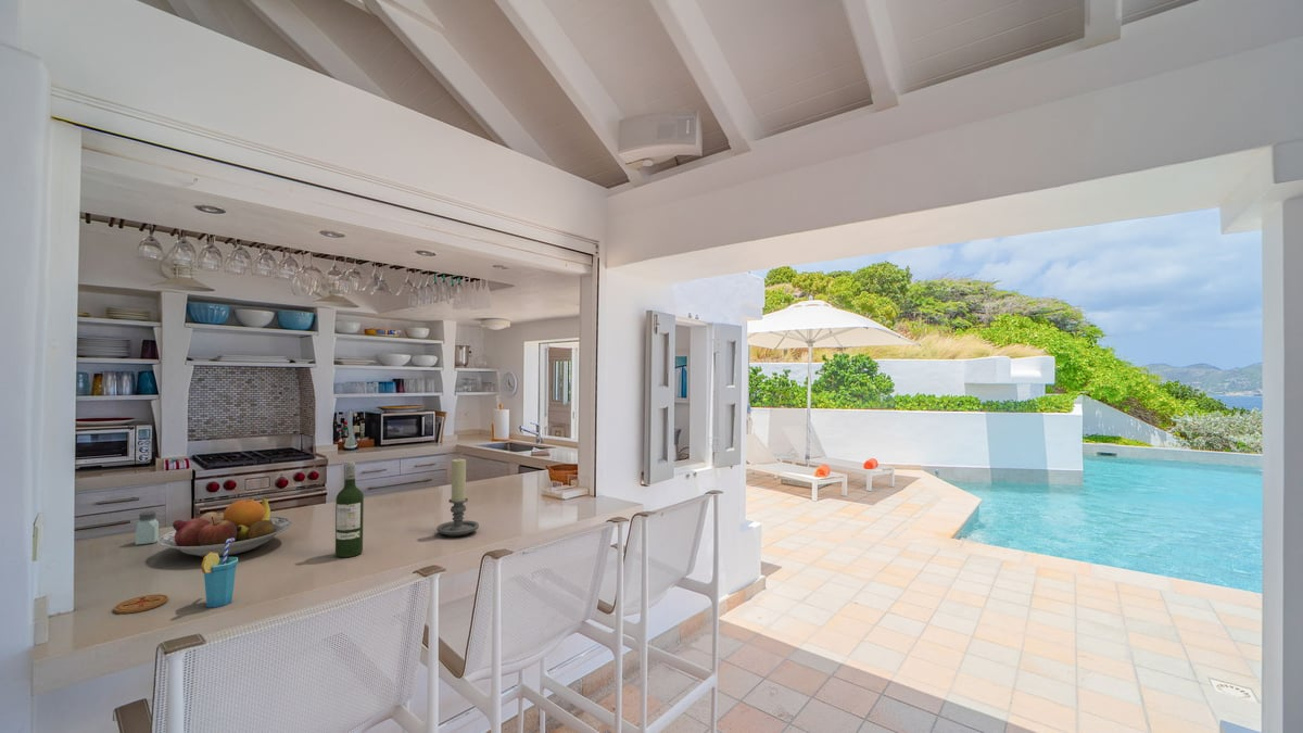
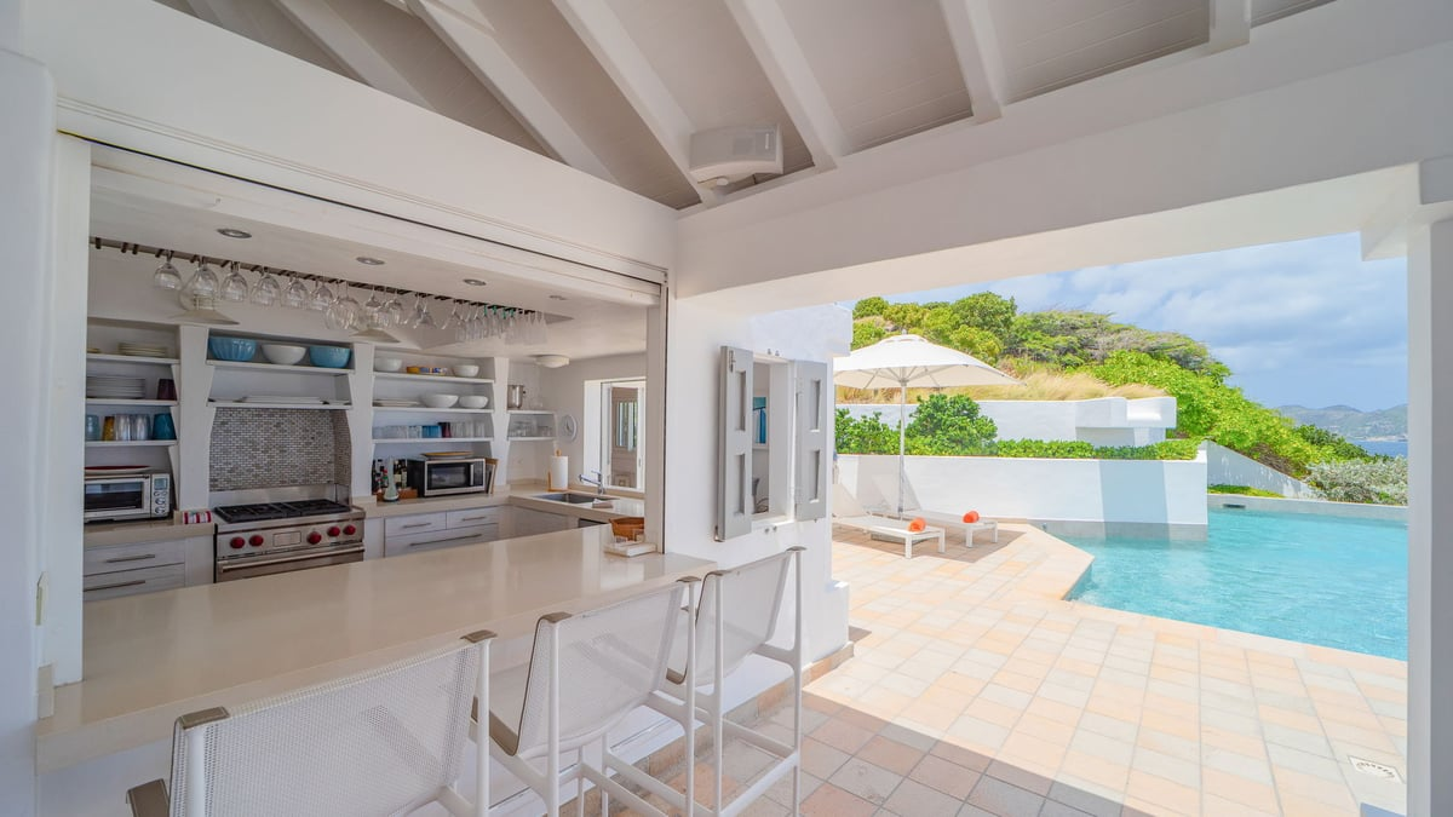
- cup (220, 572)
- coaster (141, 603)
- wine bottle (350, 507)
- saltshaker (147, 527)
- candle holder (457, 494)
- fruit bowl (228, 526)
